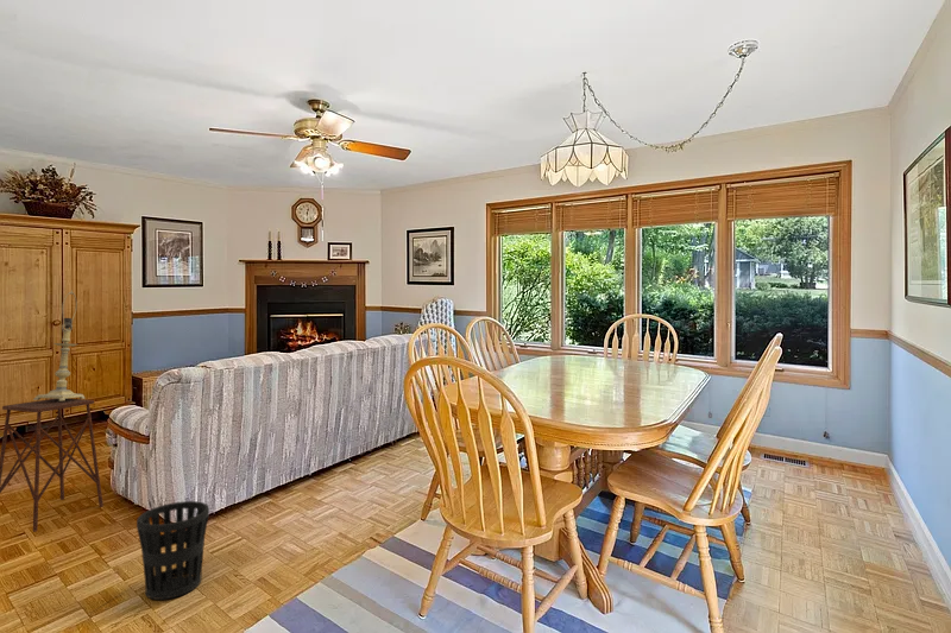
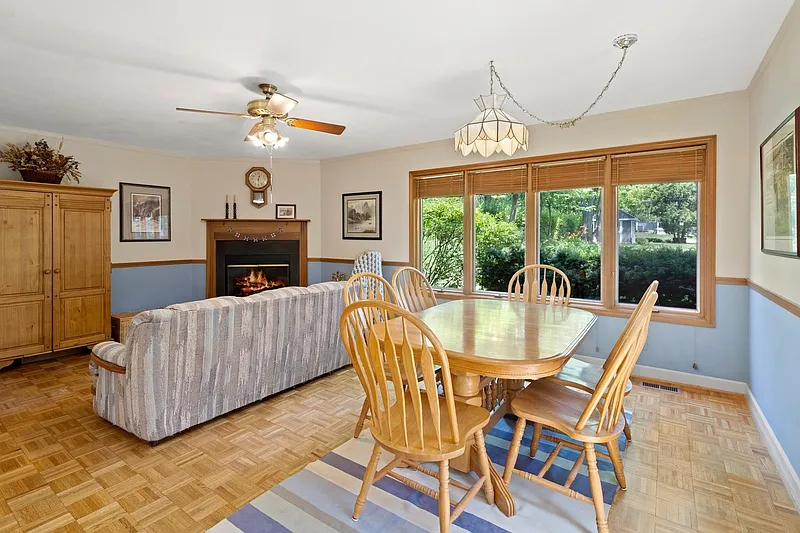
- side table (46, 461)
- table lamp (59, 344)
- wastebasket (171, 549)
